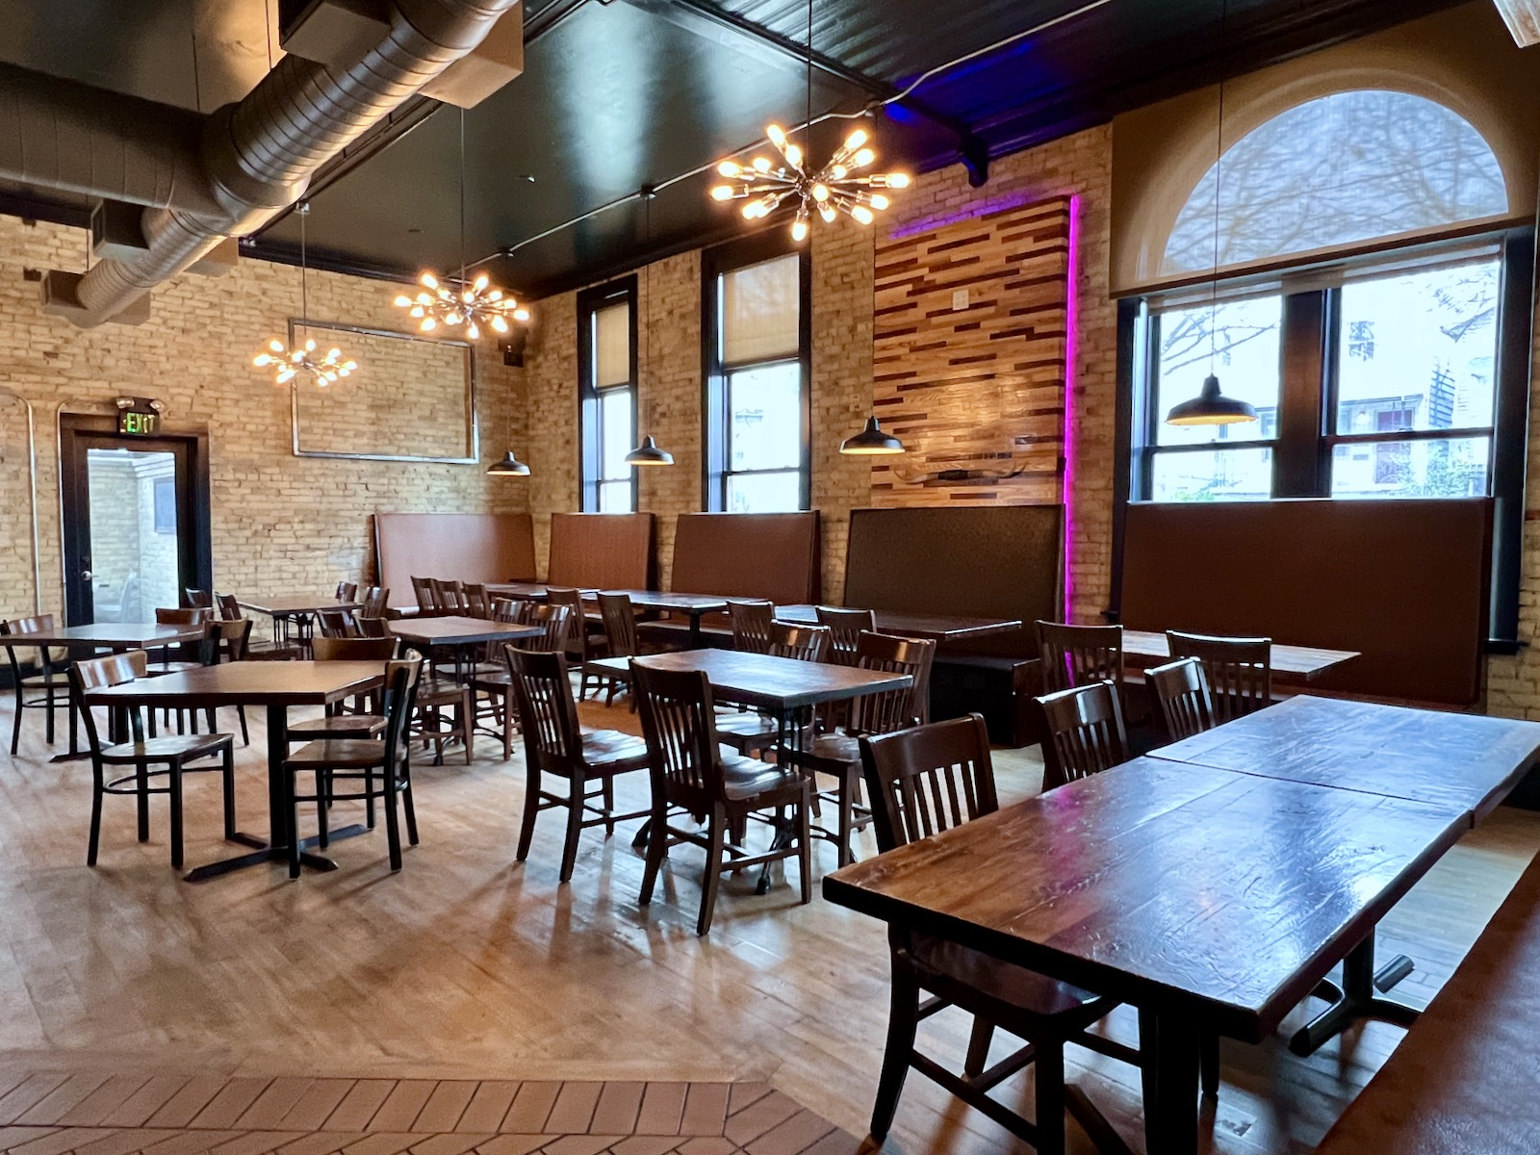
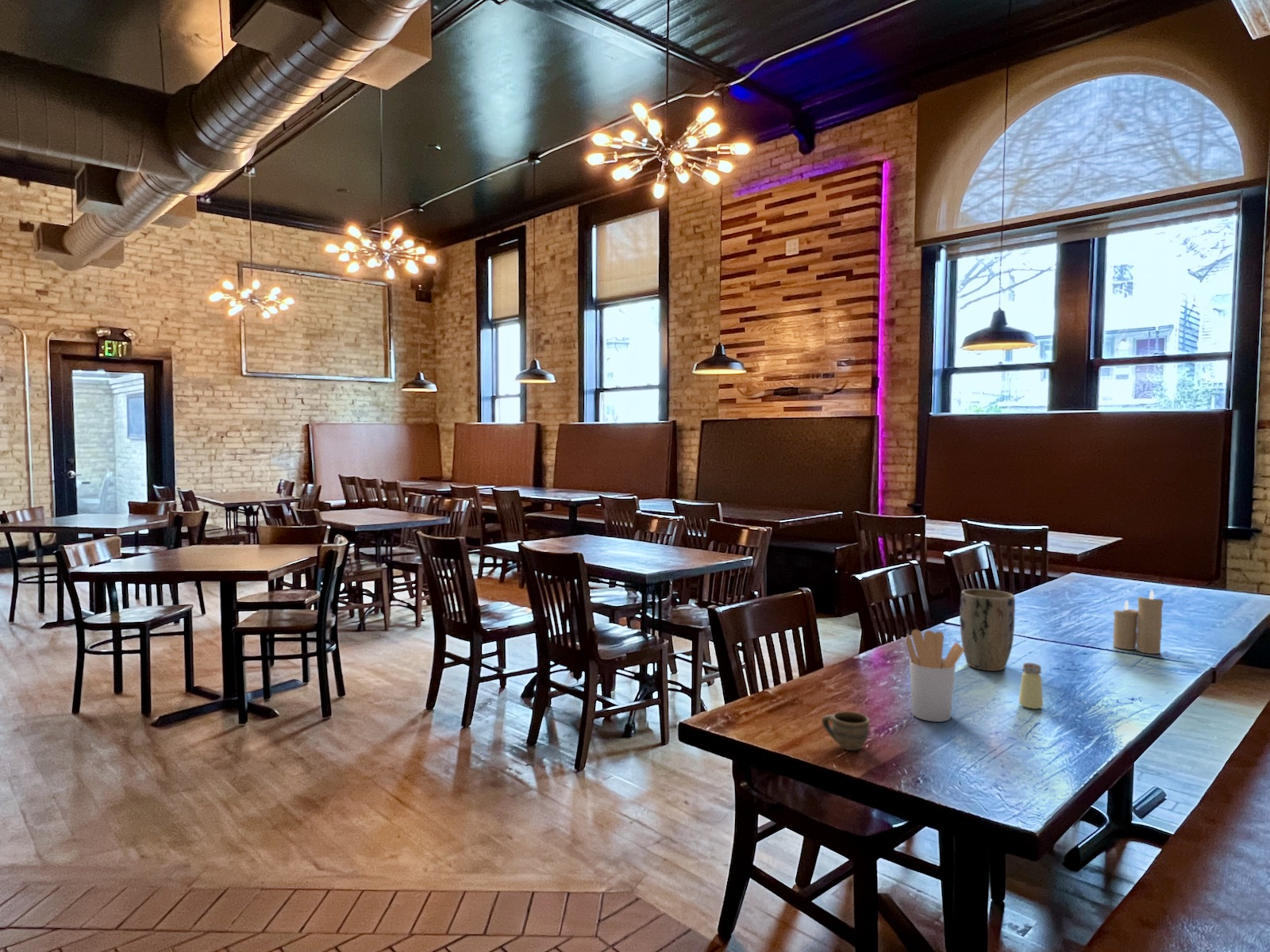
+ candle (1137, 618)
+ utensil holder (929, 672)
+ saltshaker (1031, 685)
+ cup (845, 730)
+ plant pot (986, 629)
